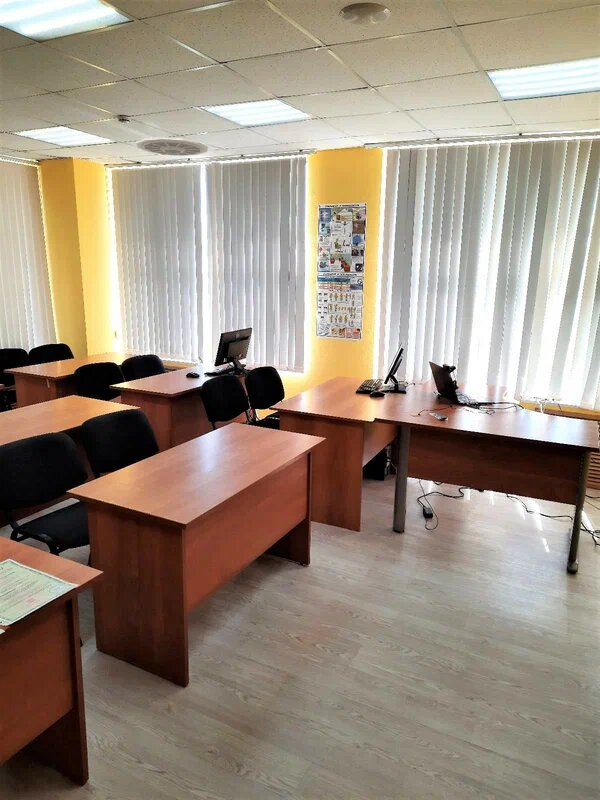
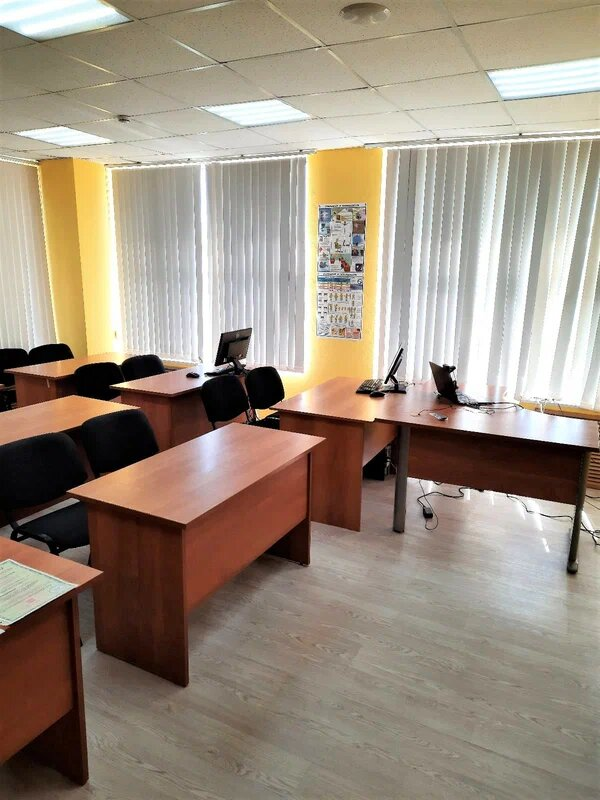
- ceiling vent (172, 148)
